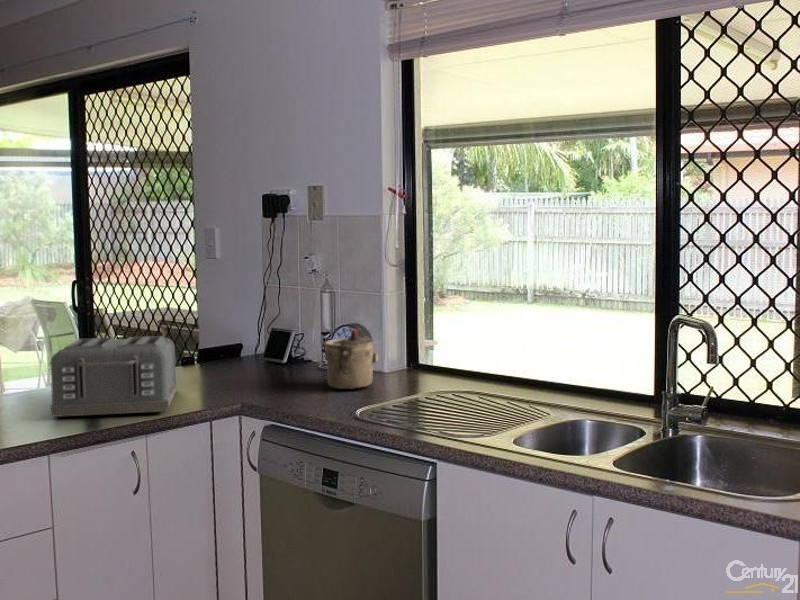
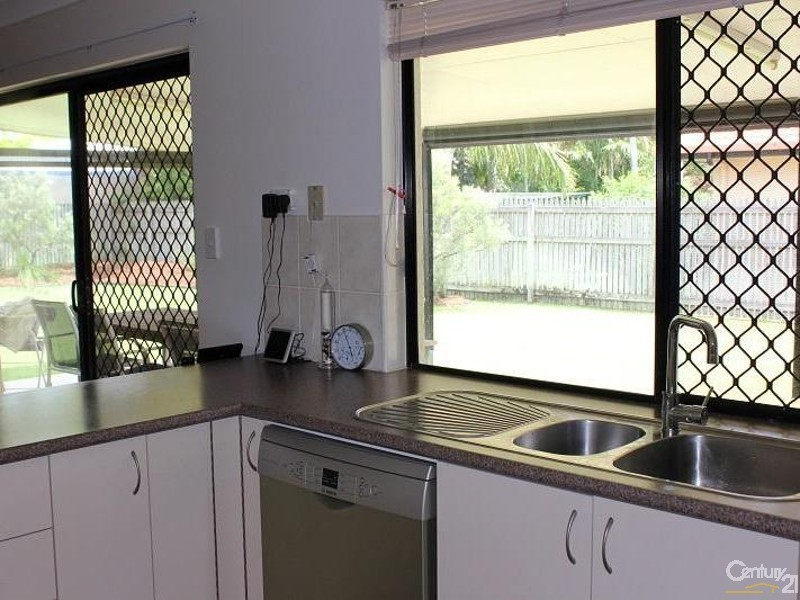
- toaster (116, 373)
- teapot (350, 357)
